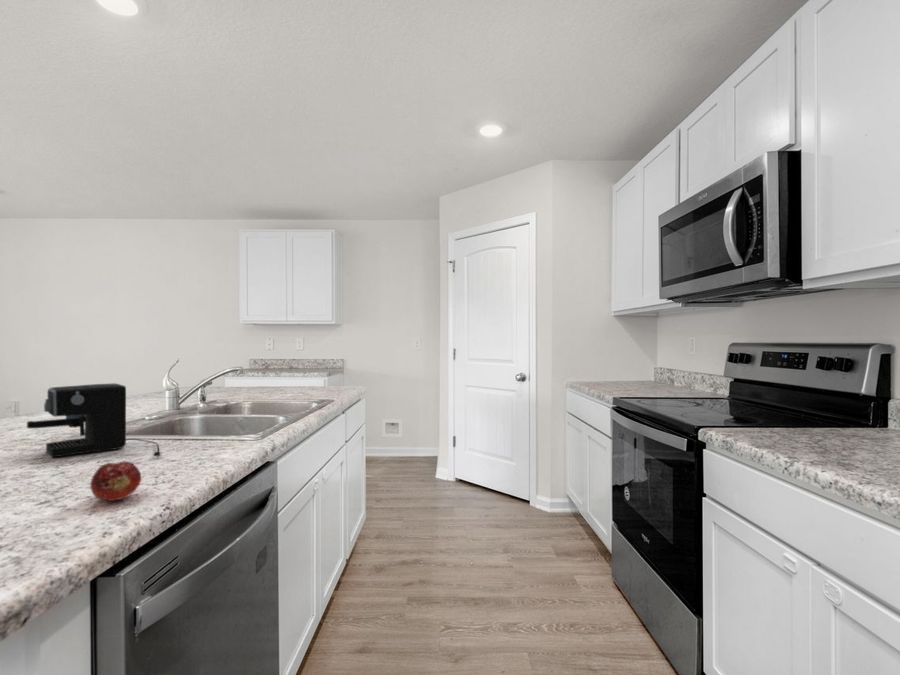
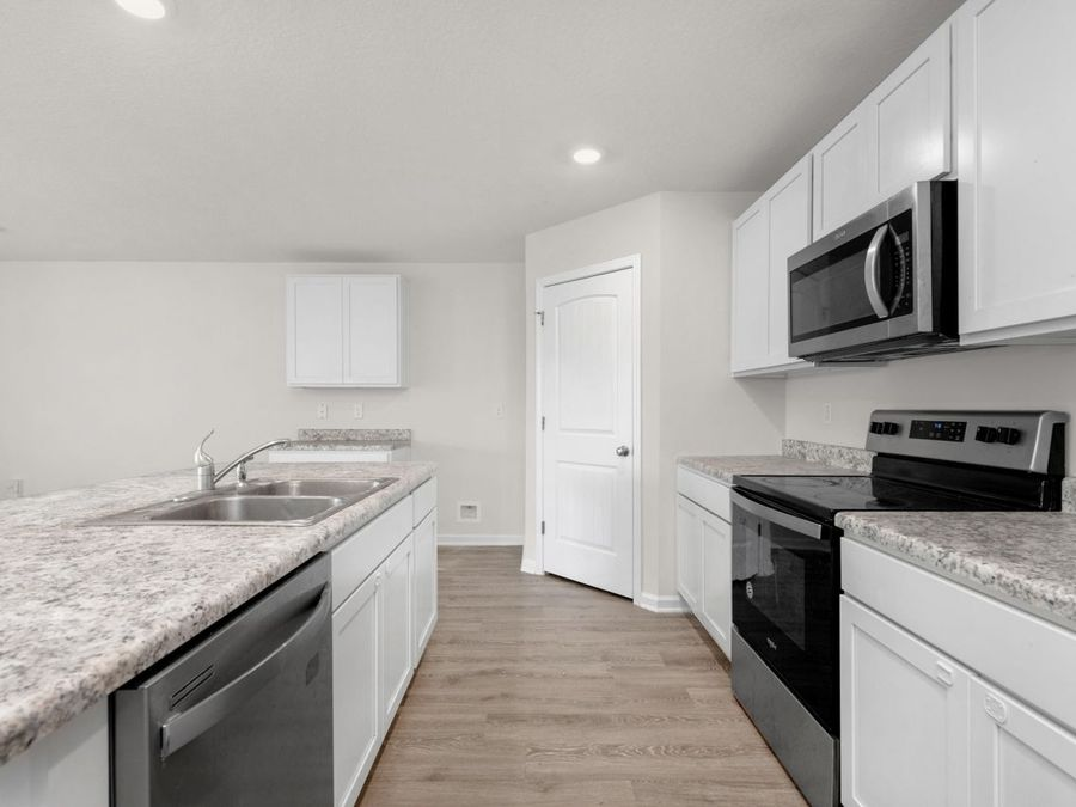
- fruit (116, 480)
- coffee maker (99, 421)
